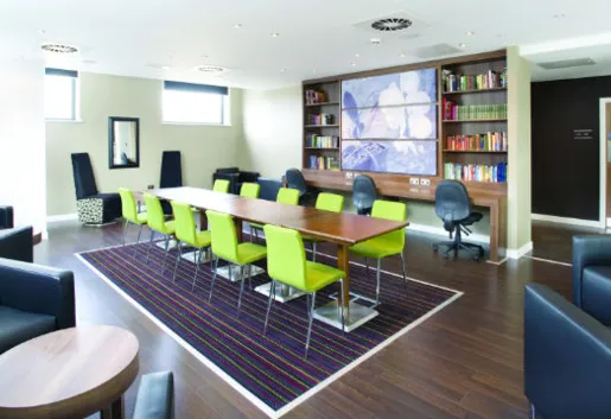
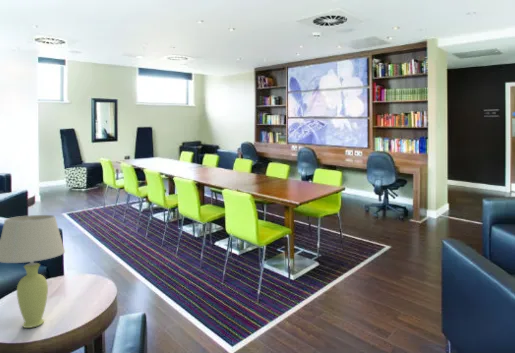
+ table lamp (32, 270)
